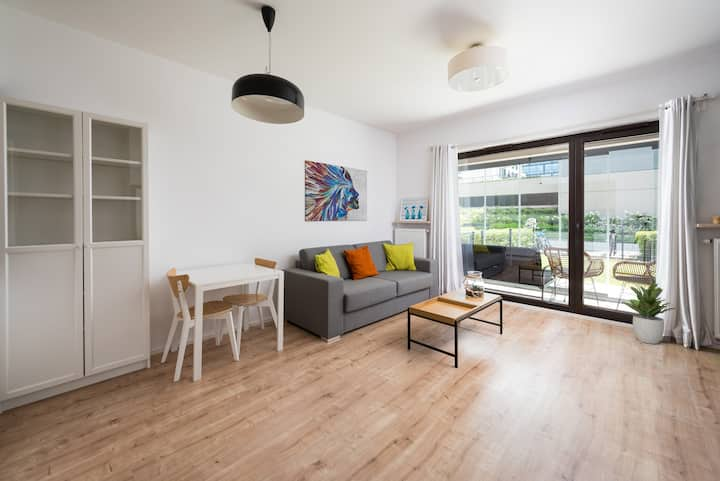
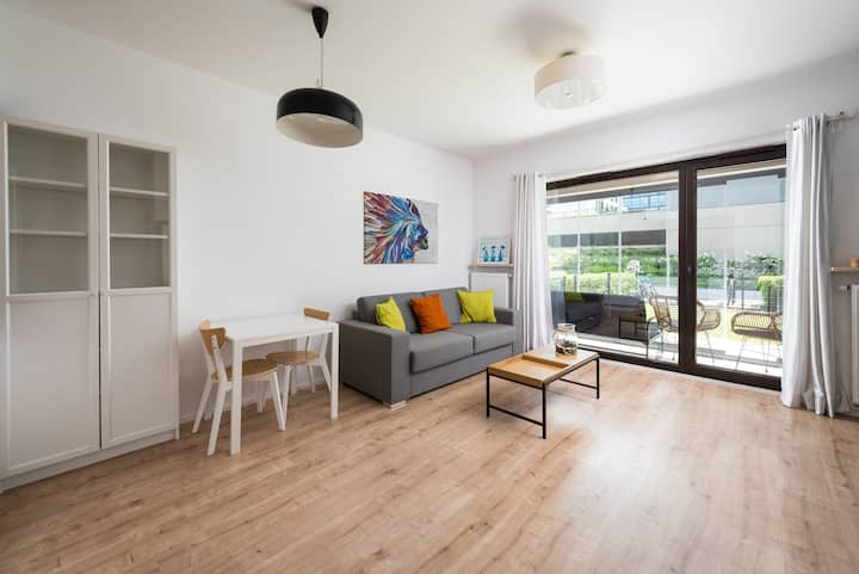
- potted plant (646, 309)
